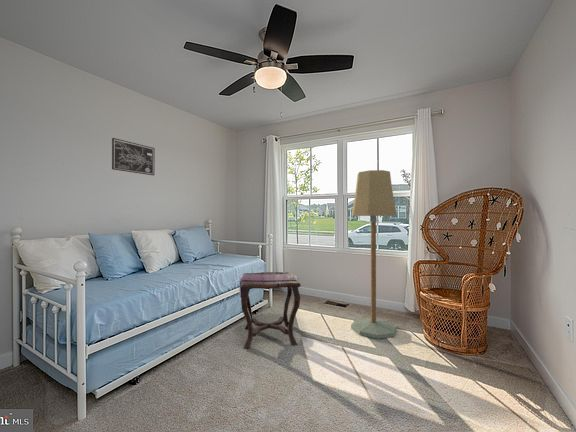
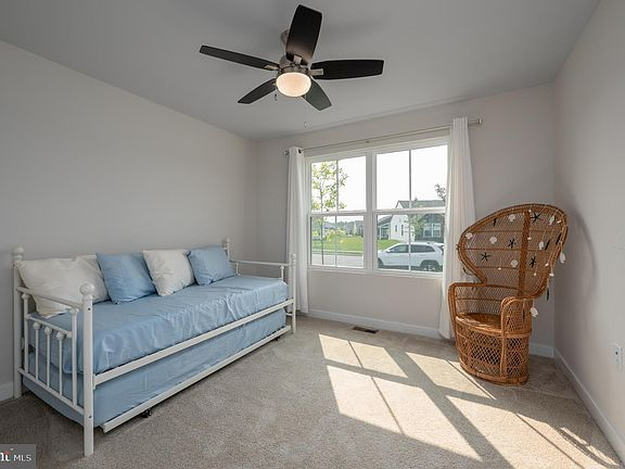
- side table (283, 311)
- wall art (134, 157)
- floor lamp (373, 250)
